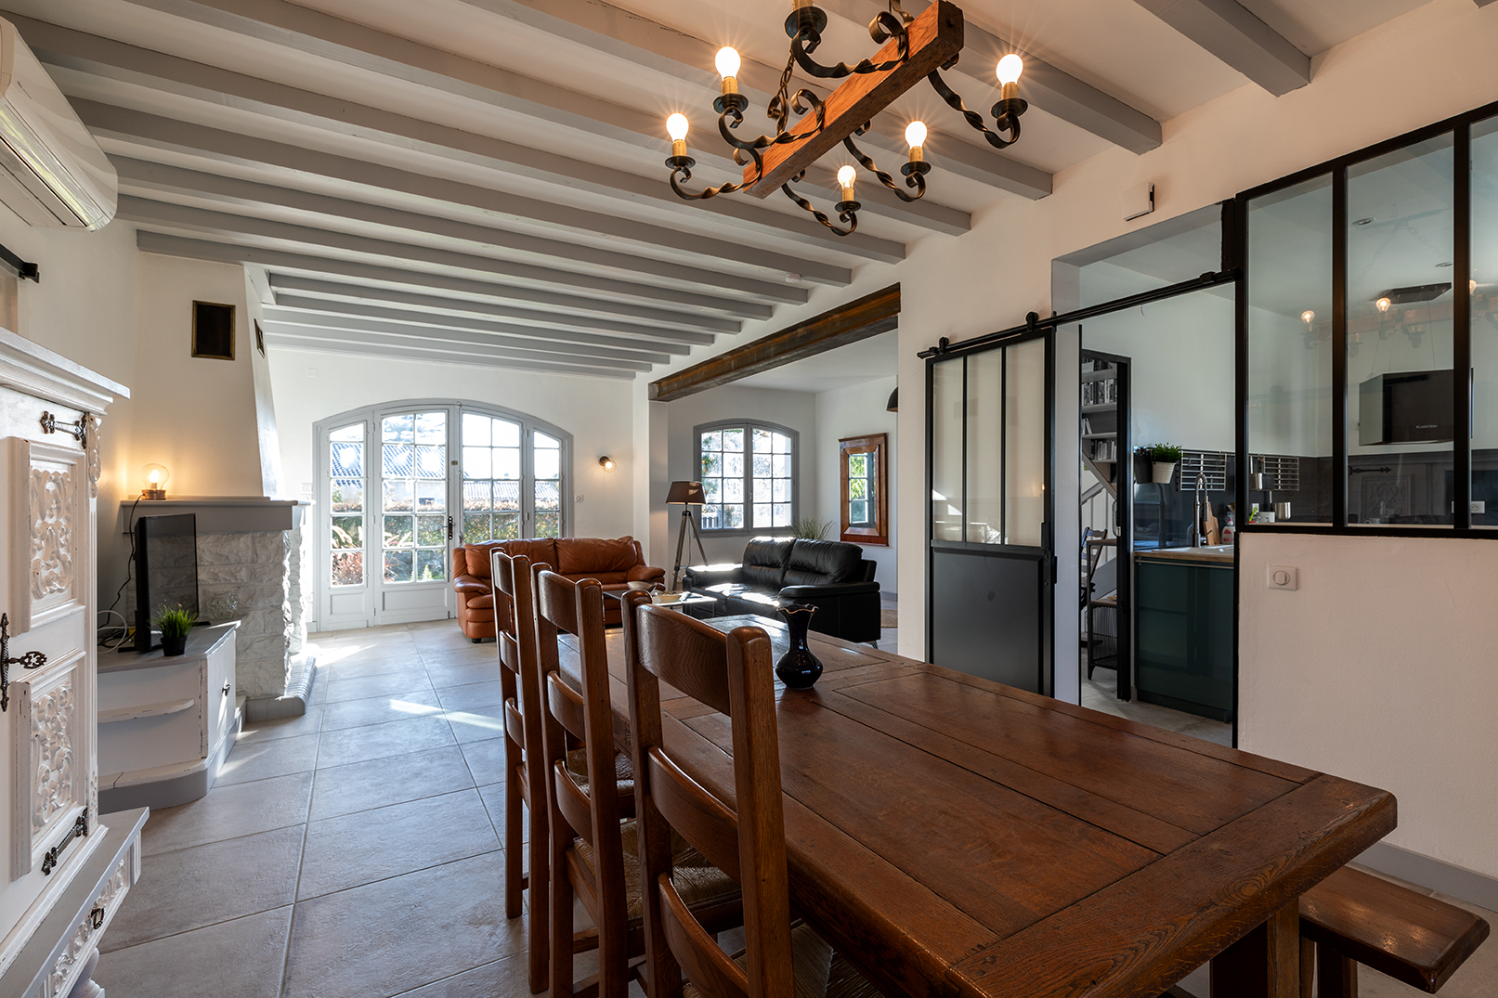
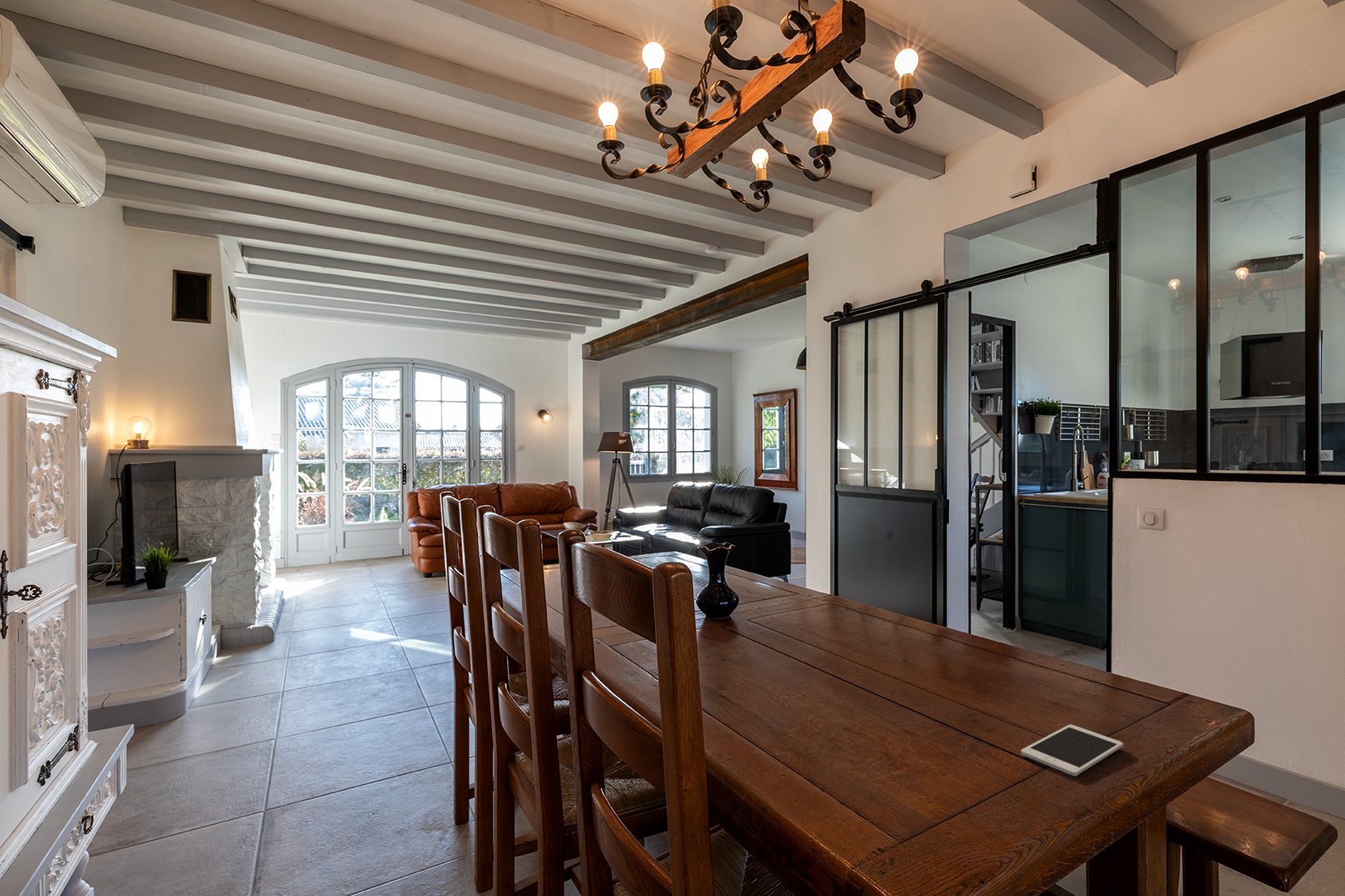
+ cell phone (1072, 748)
